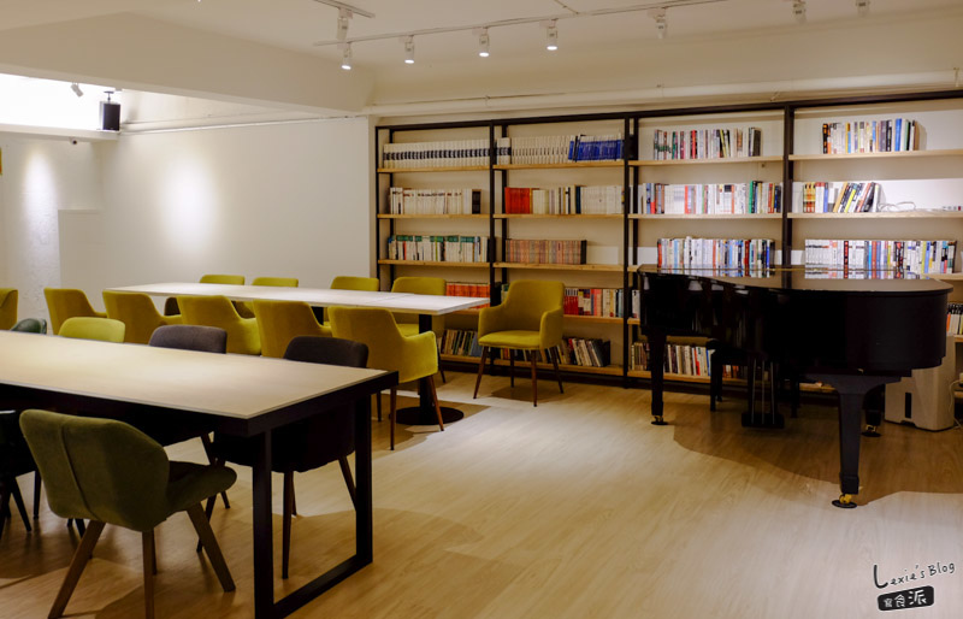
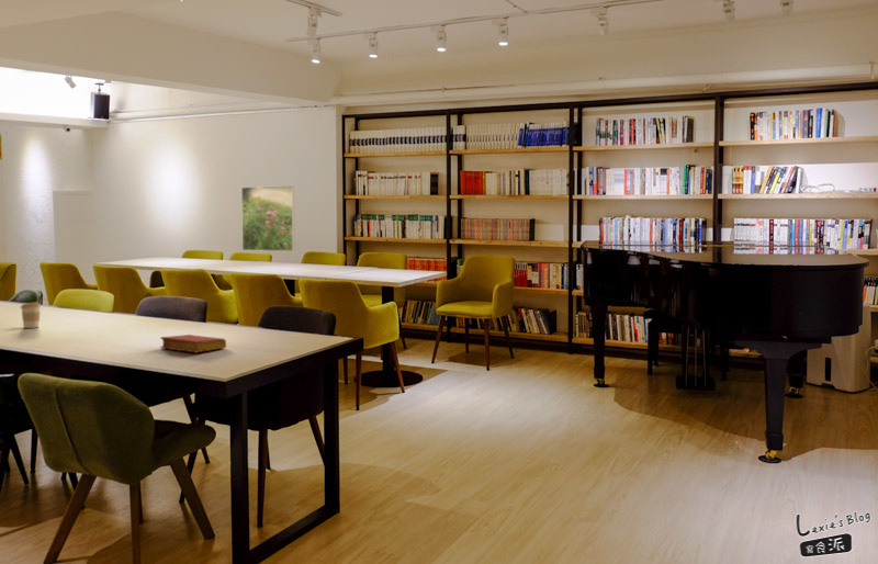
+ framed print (267, 218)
+ book (193, 342)
+ coffee cup (31, 314)
